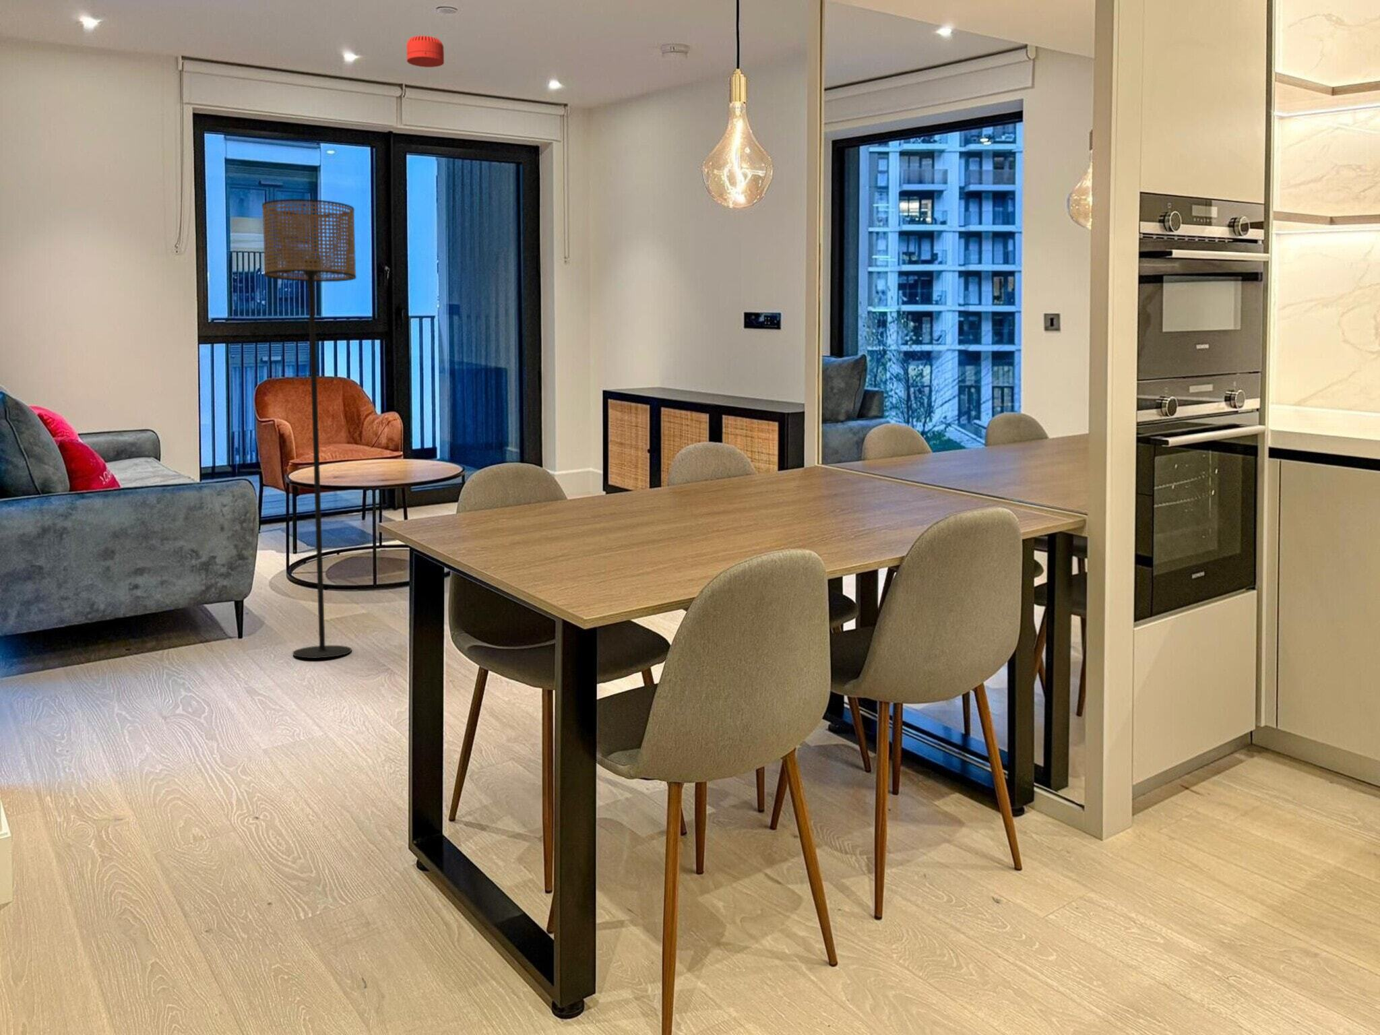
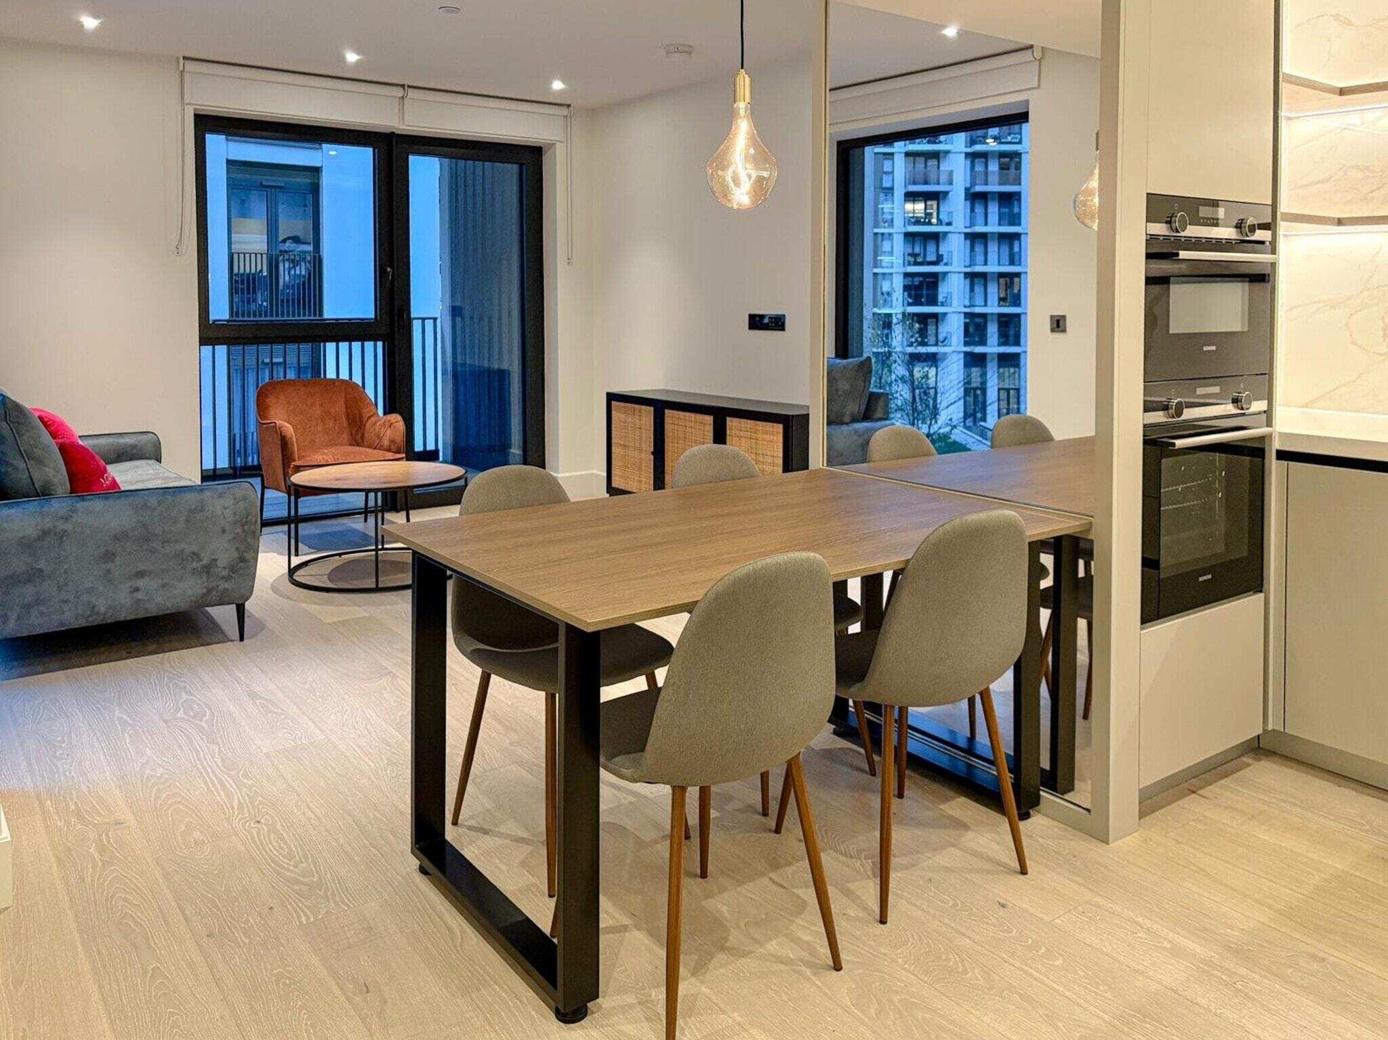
- floor lamp (315, 433)
- smoke detector (425, 50)
